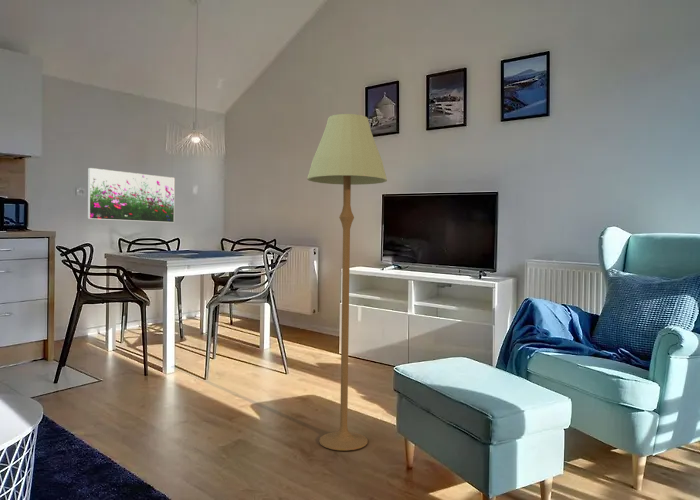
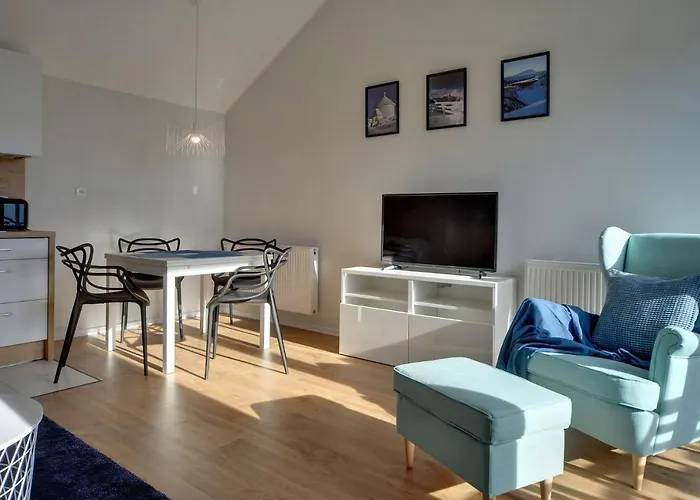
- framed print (133, 197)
- floor lamp (345, 280)
